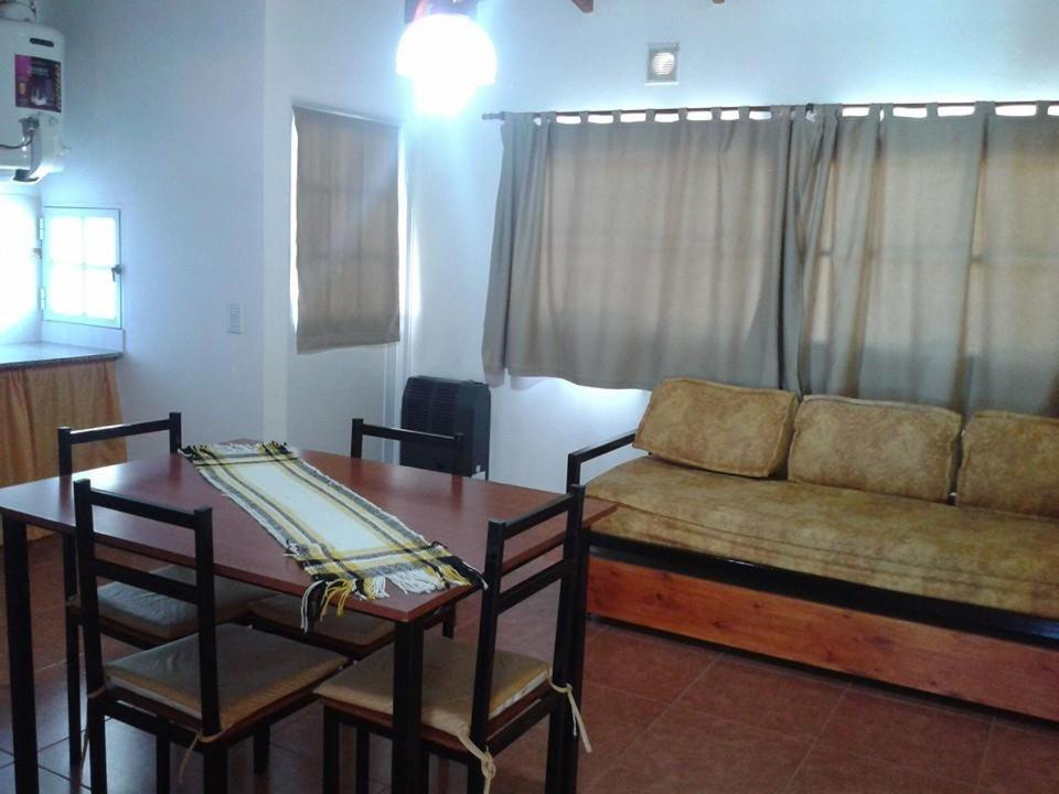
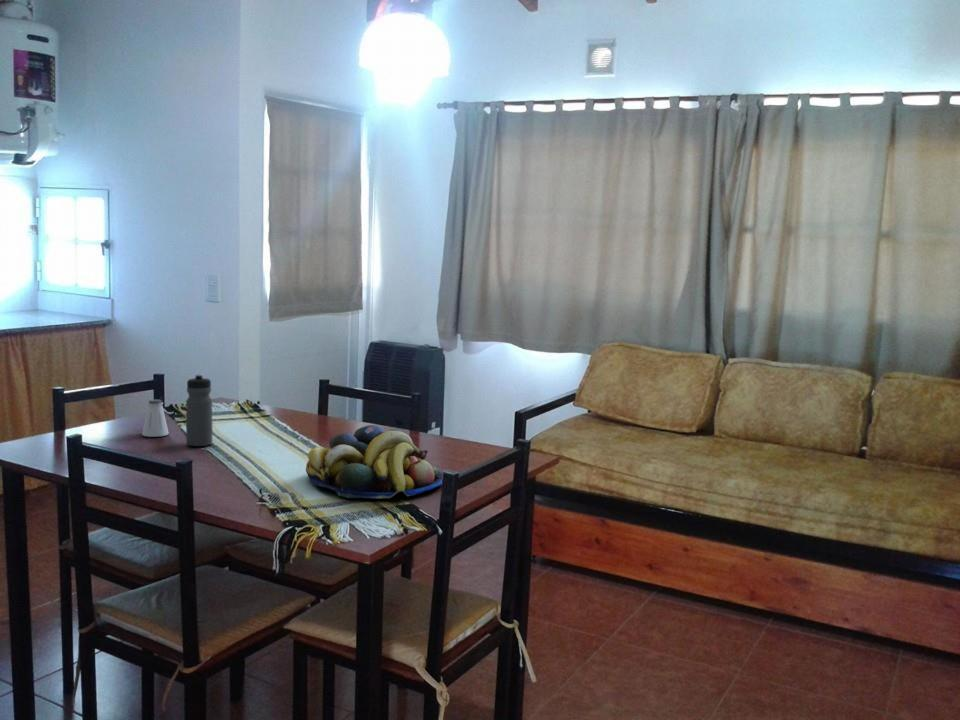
+ fruit bowl (378, 455)
+ water bottle (199, 409)
+ saltshaker (155, 417)
